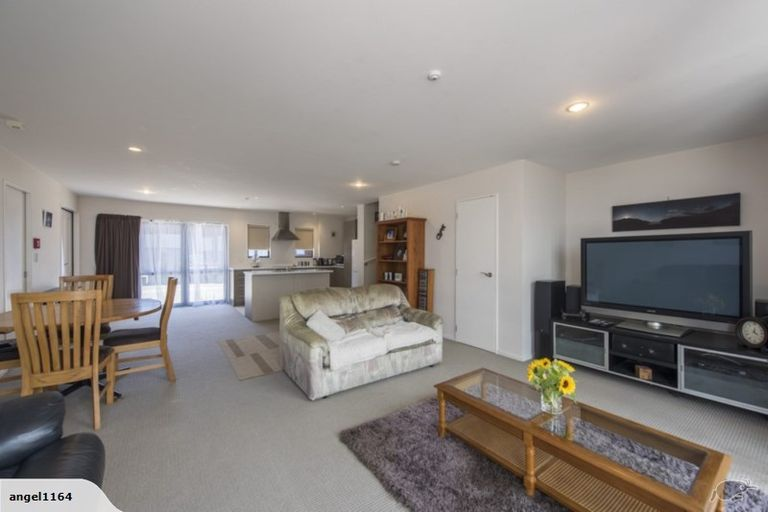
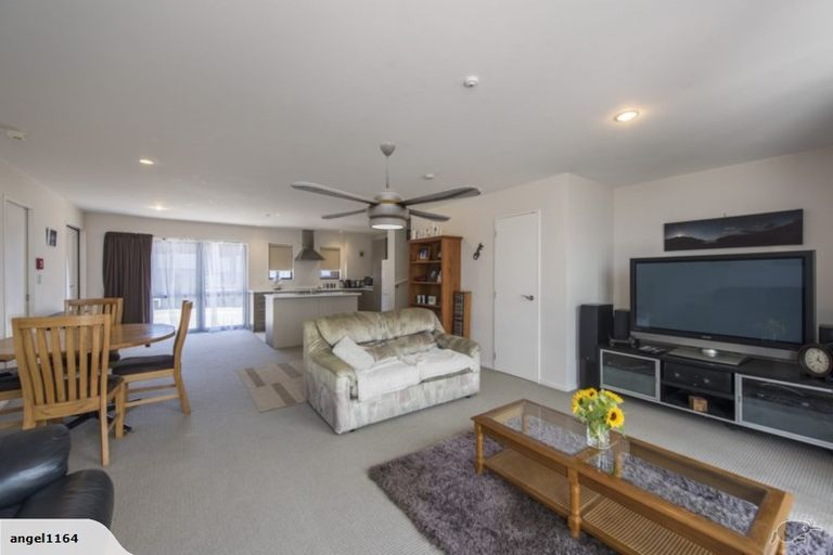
+ ceiling fan (387, 185)
